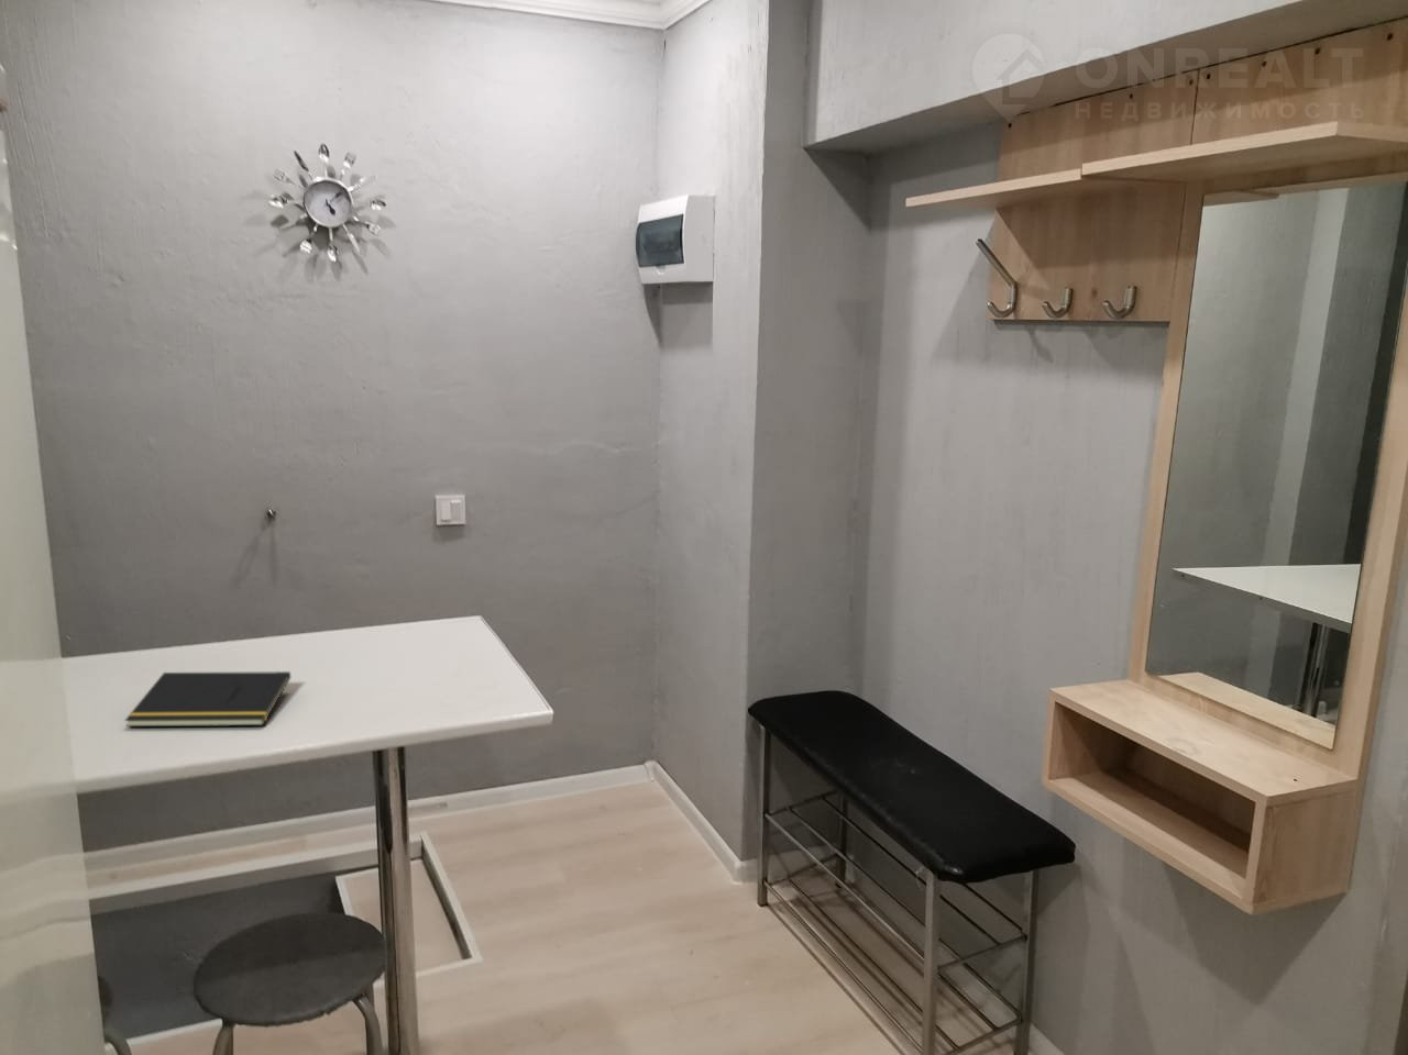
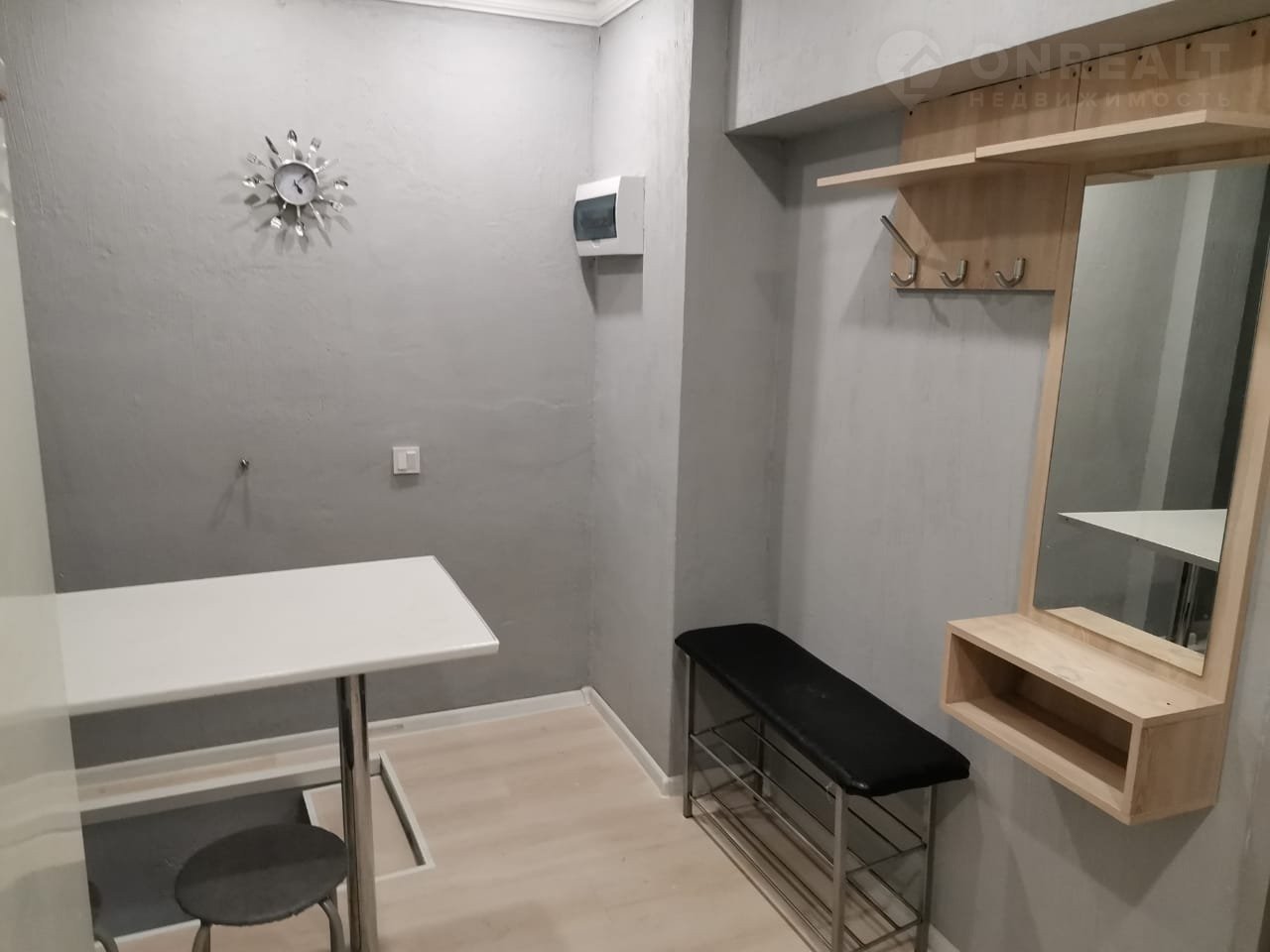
- notepad (211, 698)
